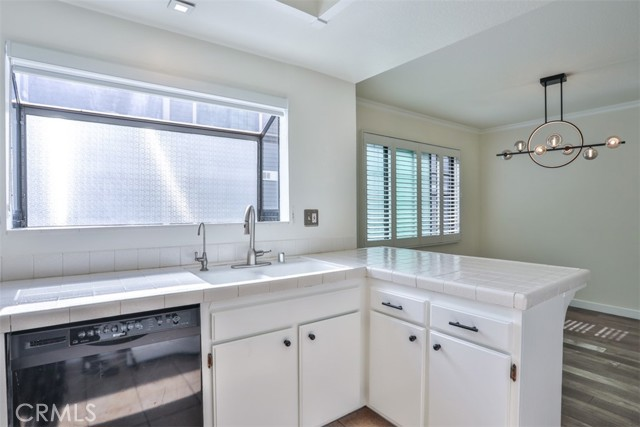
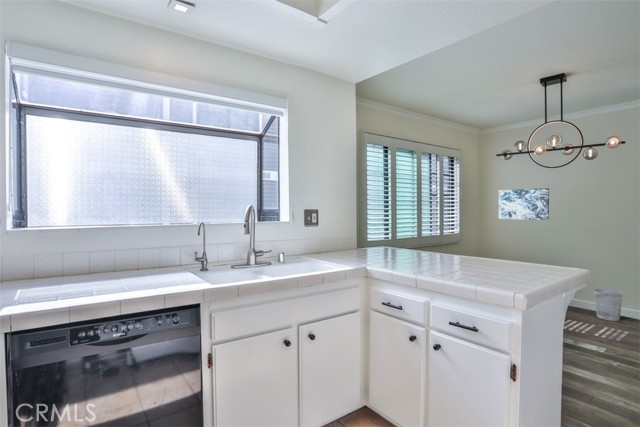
+ wall art (522, 204)
+ wastebasket (607, 304)
